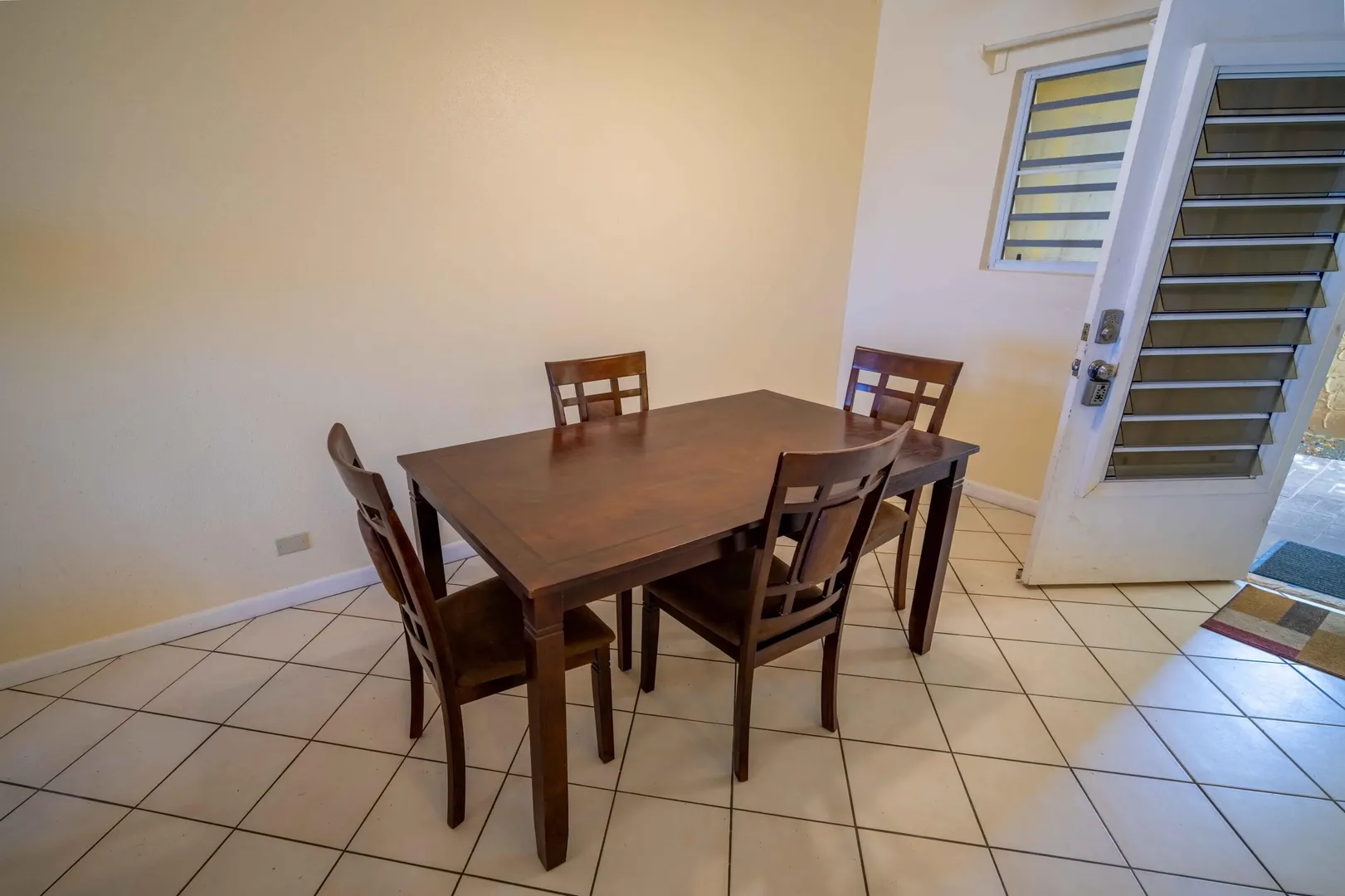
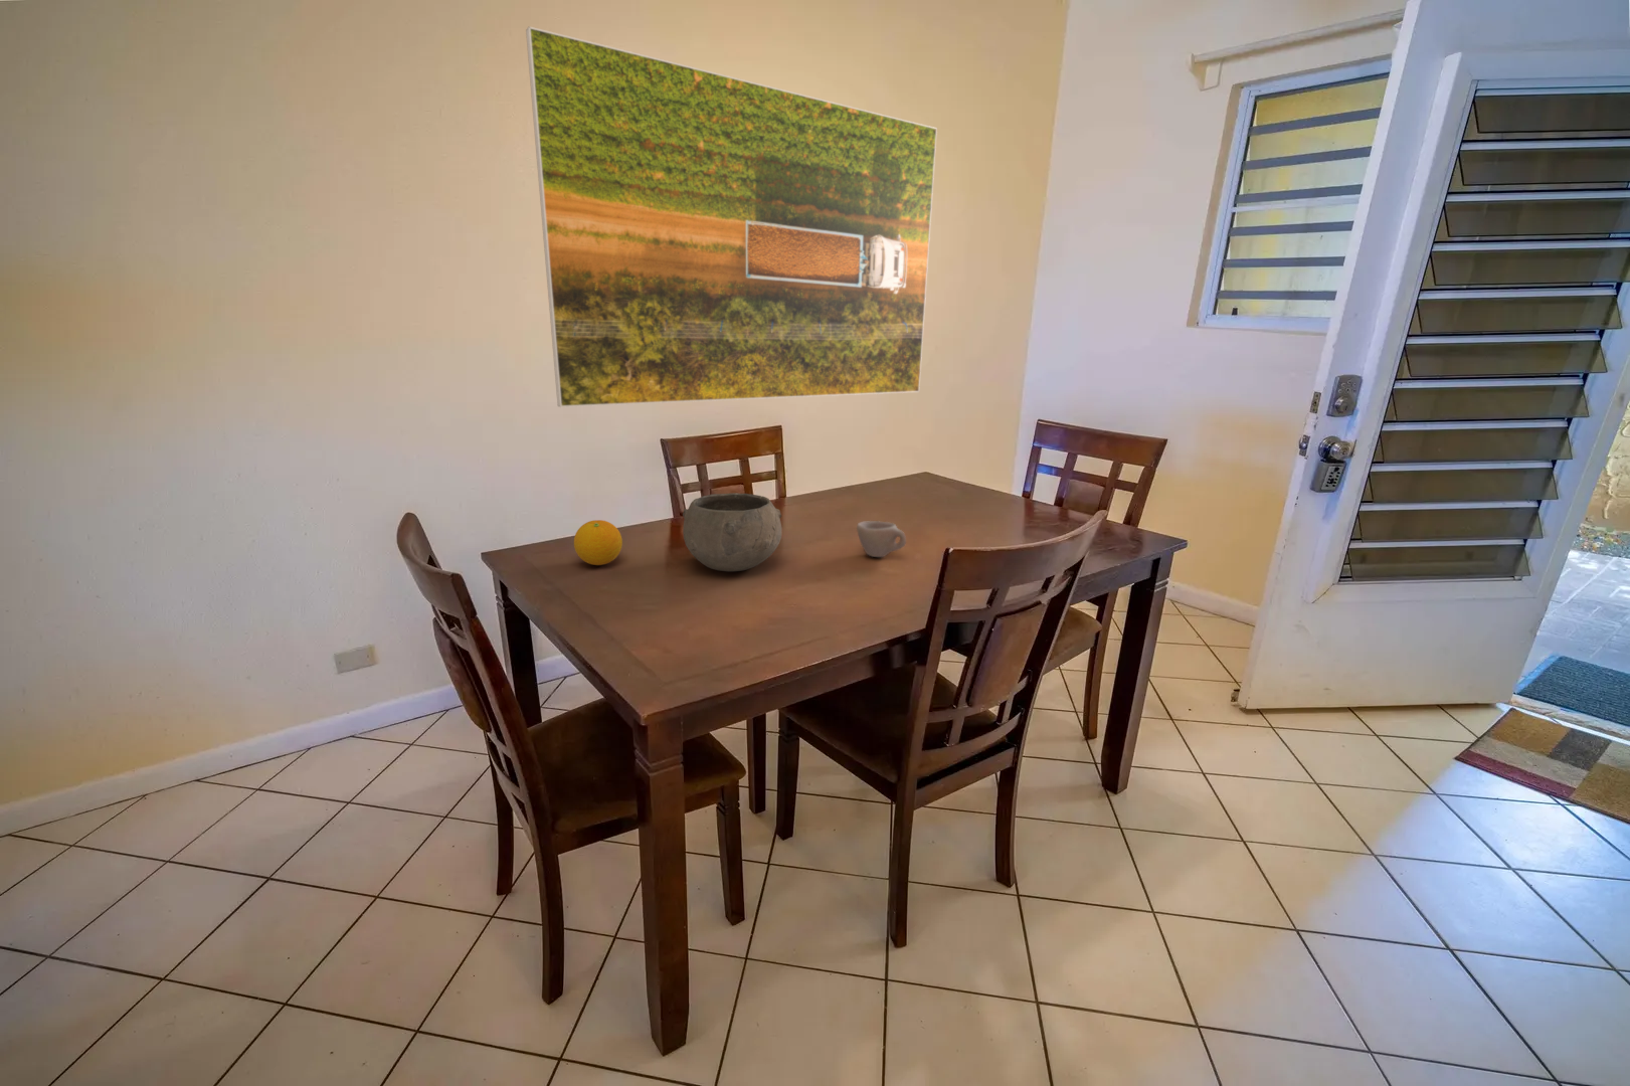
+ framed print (767, 251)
+ bowl (732, 533)
+ cup (882, 541)
+ fruit (597, 542)
